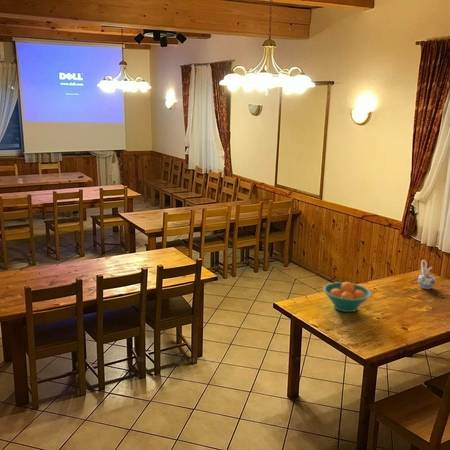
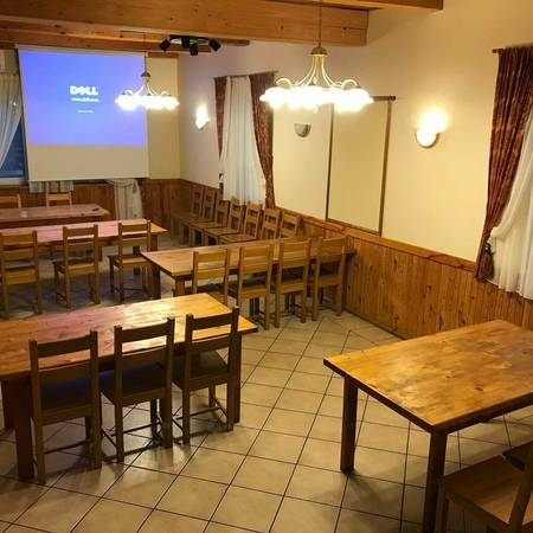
- ceramic pitcher (427, 274)
- fruit bowl (346, 295)
